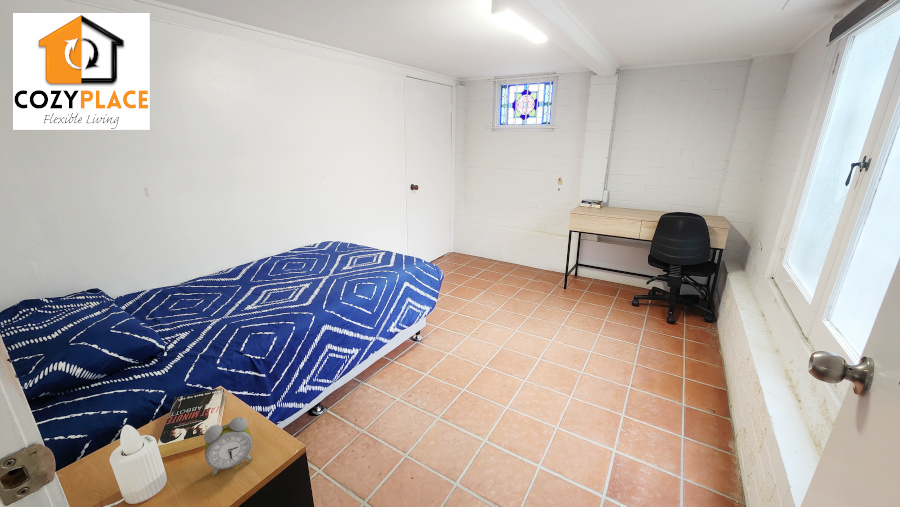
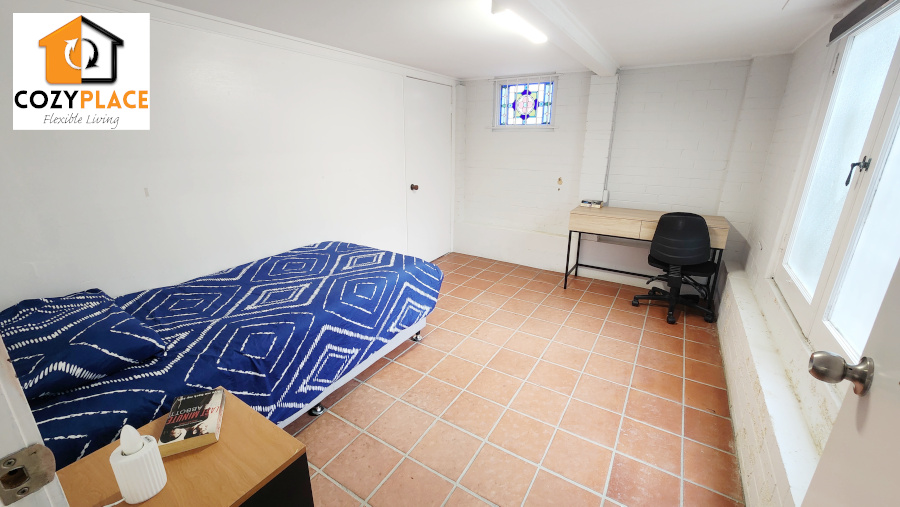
- alarm clock (228, 443)
